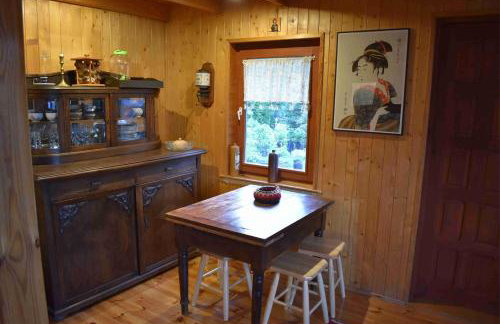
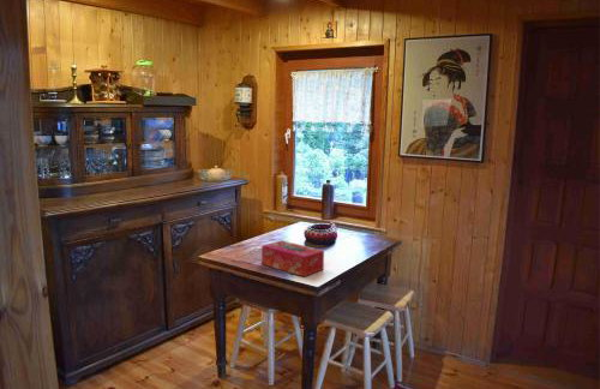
+ tissue box (292, 257)
